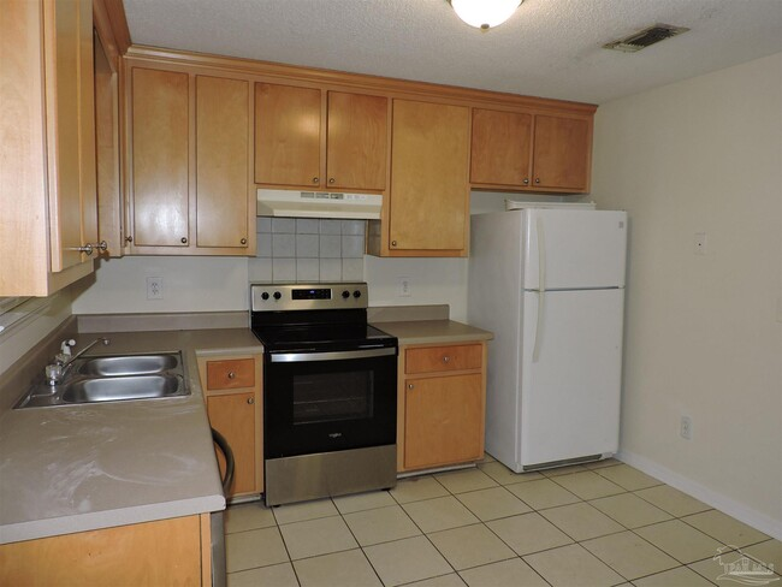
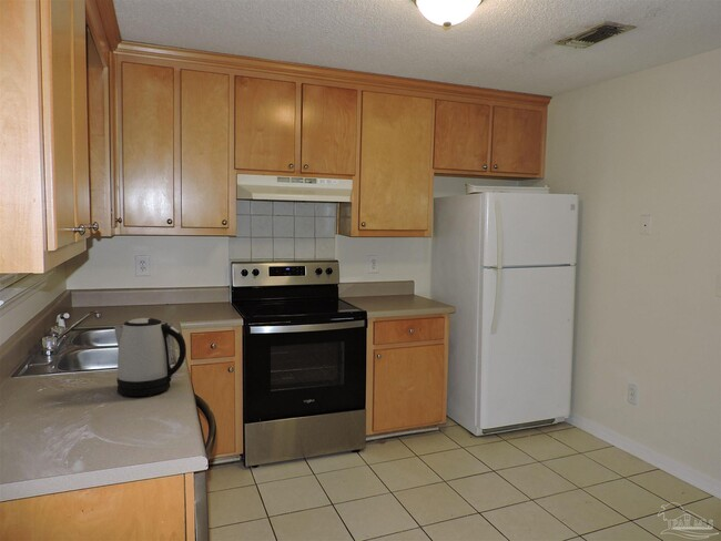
+ kettle (151, 354)
